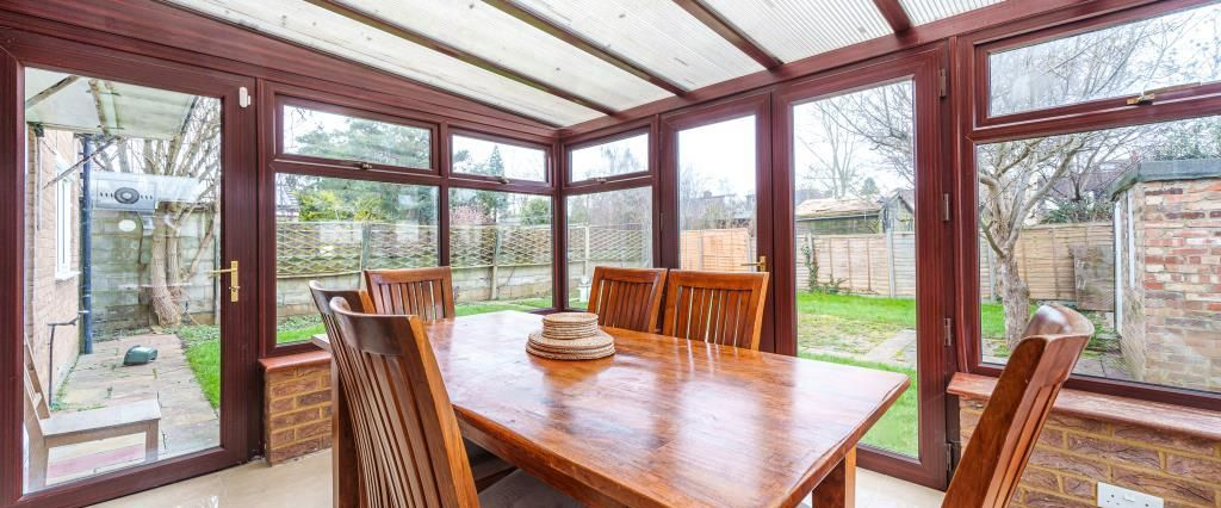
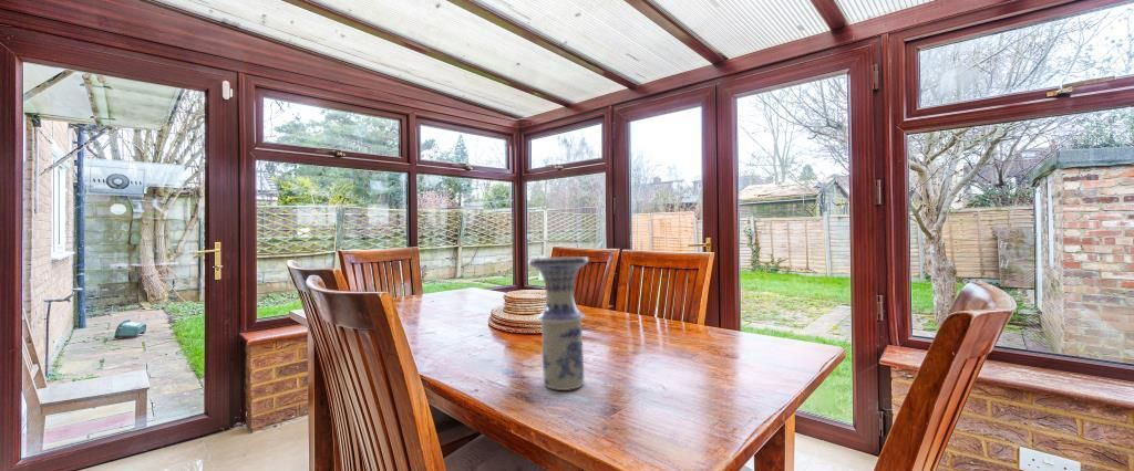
+ vase (559, 320)
